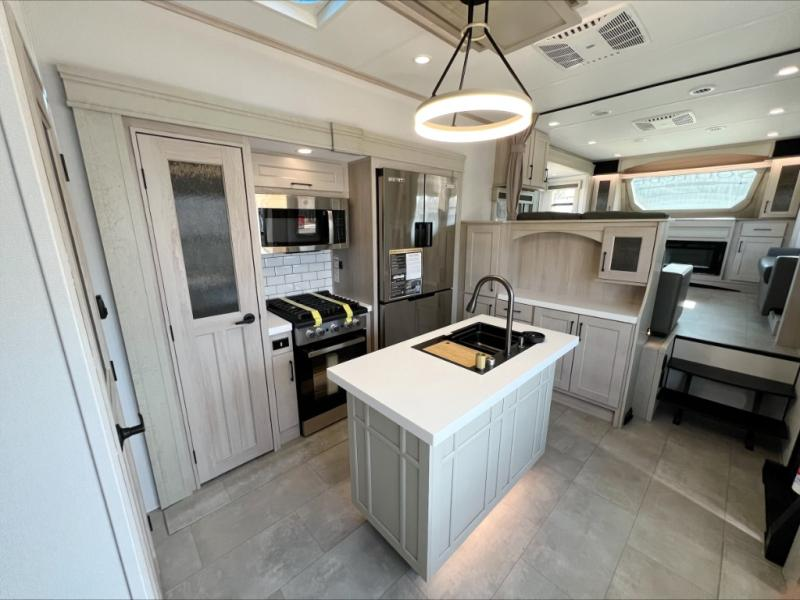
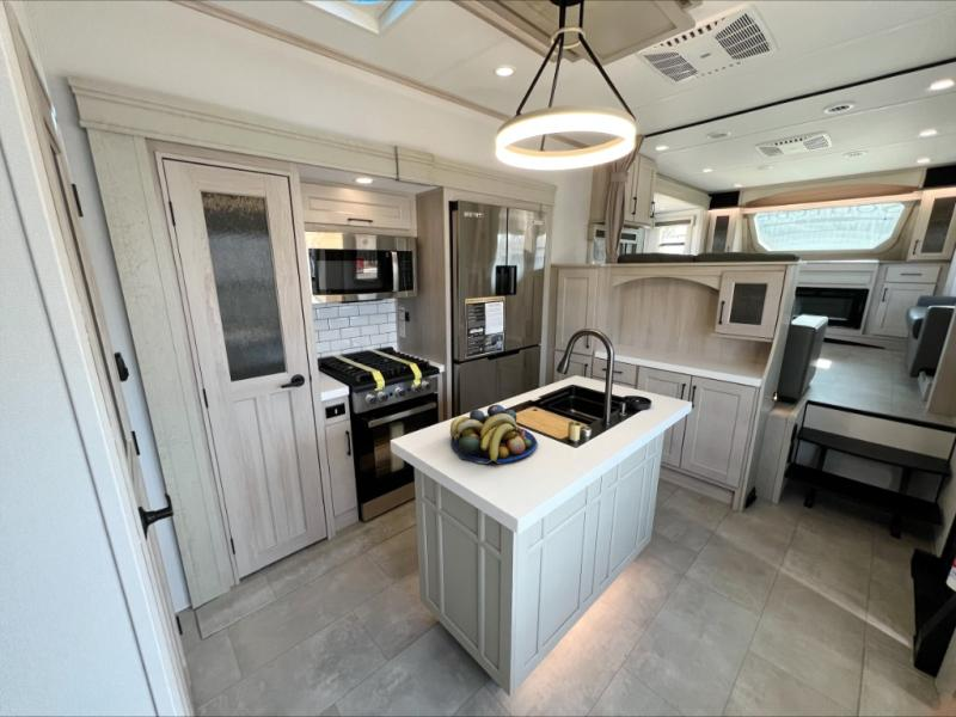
+ fruit bowl (494, 427)
